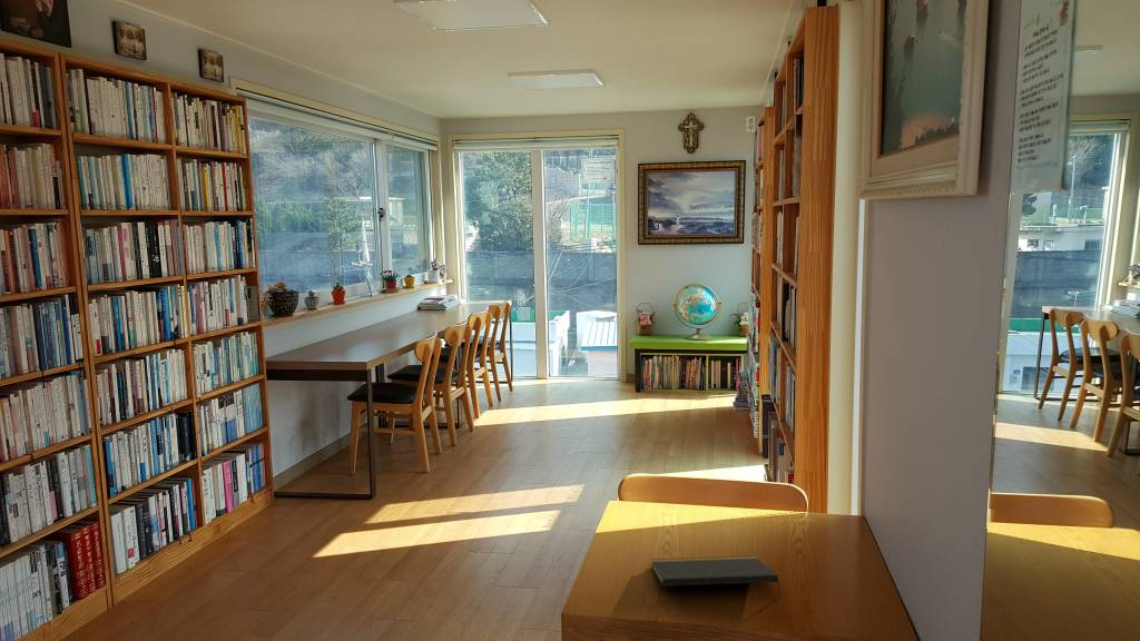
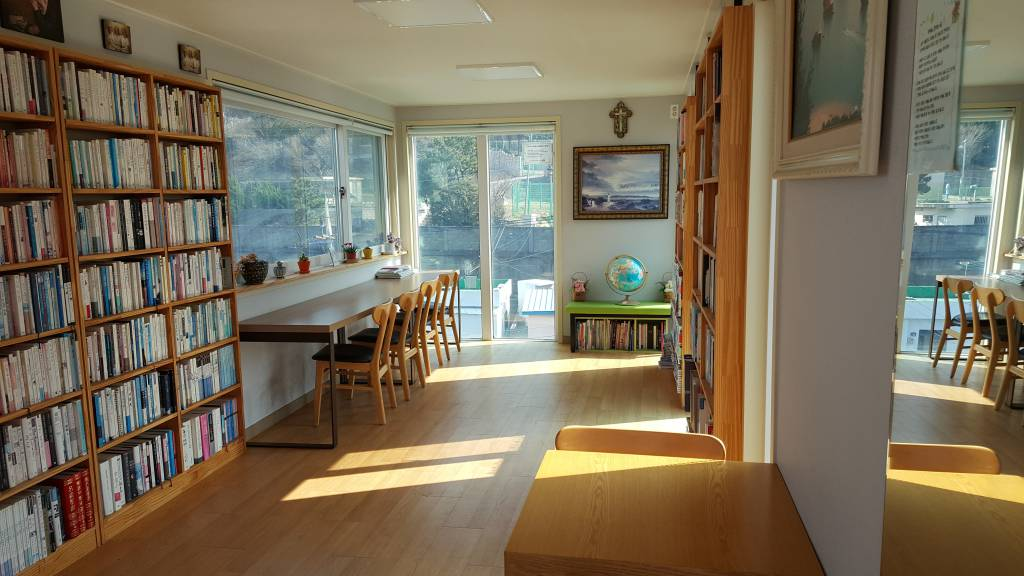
- notepad (710, 570)
